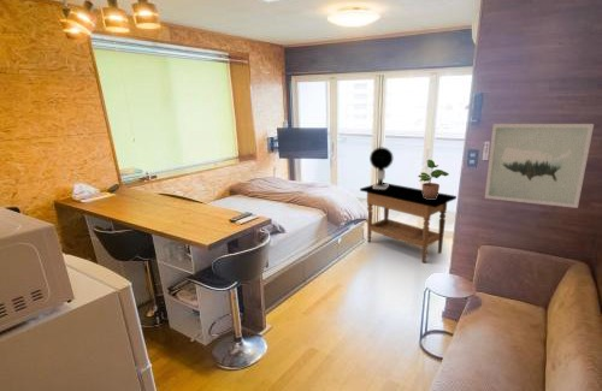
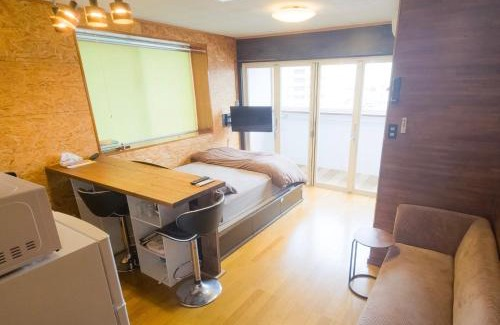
- table lamp (380, 167)
- wall art (533, 164)
- potted plant (430, 179)
- side table (401, 223)
